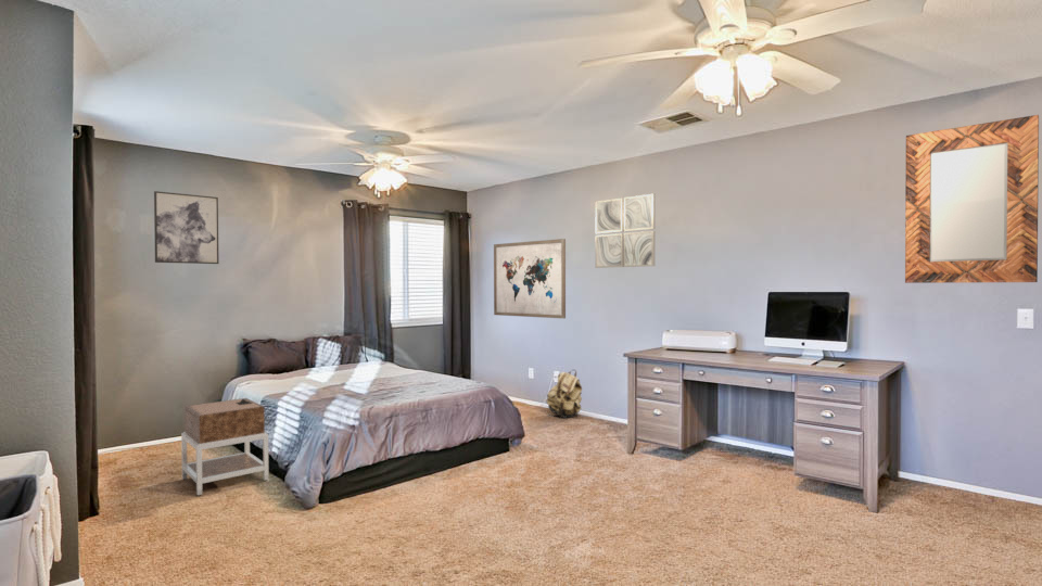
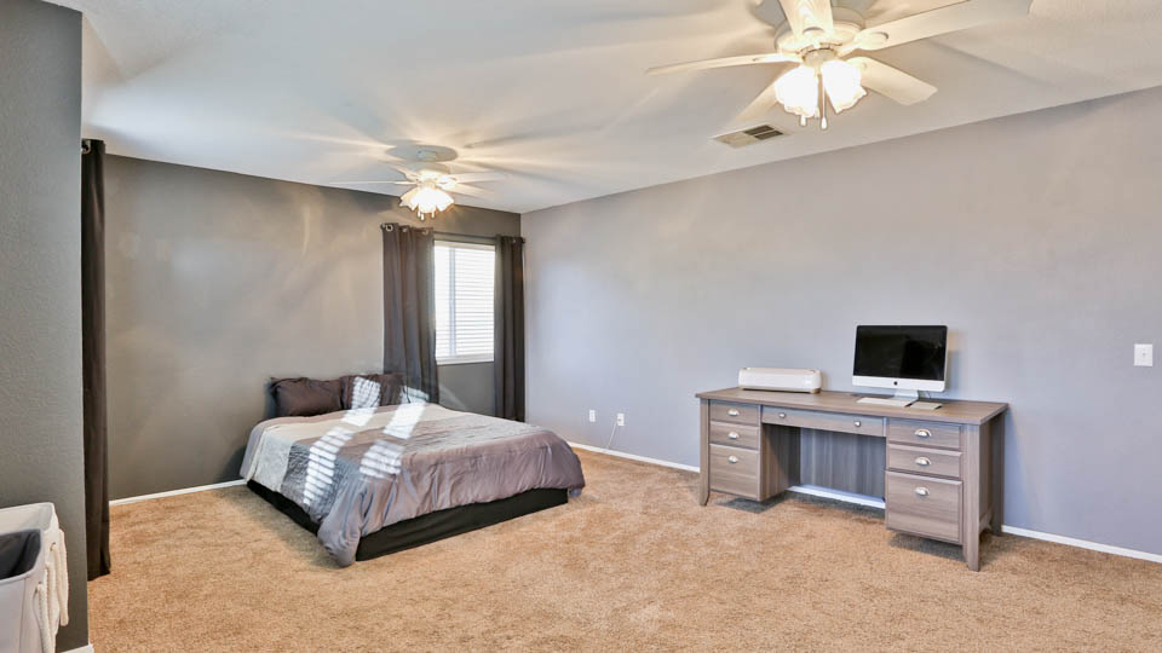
- wall art (623, 231)
- backpack (564, 392)
- home mirror (967, 204)
- wall art (187, 228)
- wall art (528, 279)
- nightstand (225, 441)
